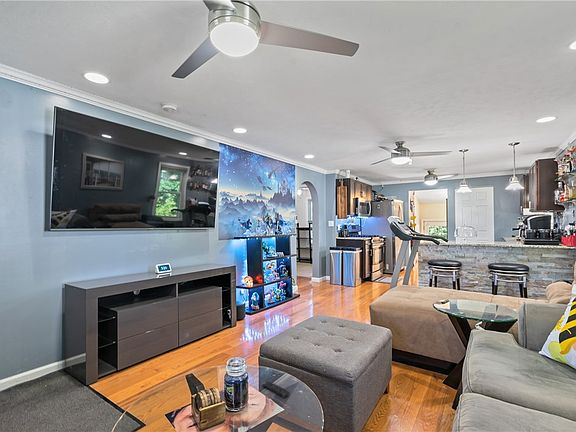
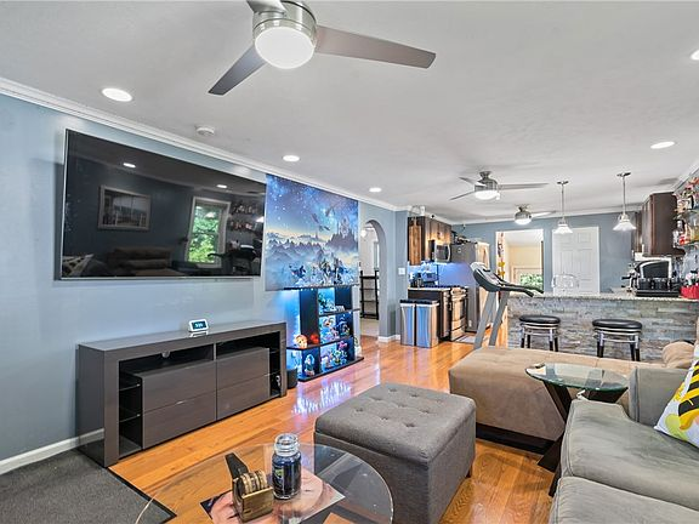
- remote control (274, 388)
